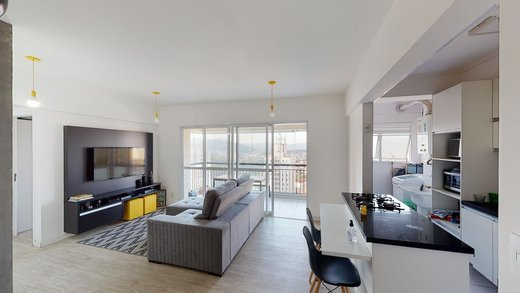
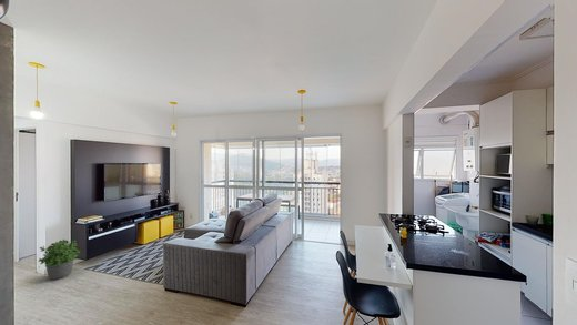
+ potted plant (61, 257)
